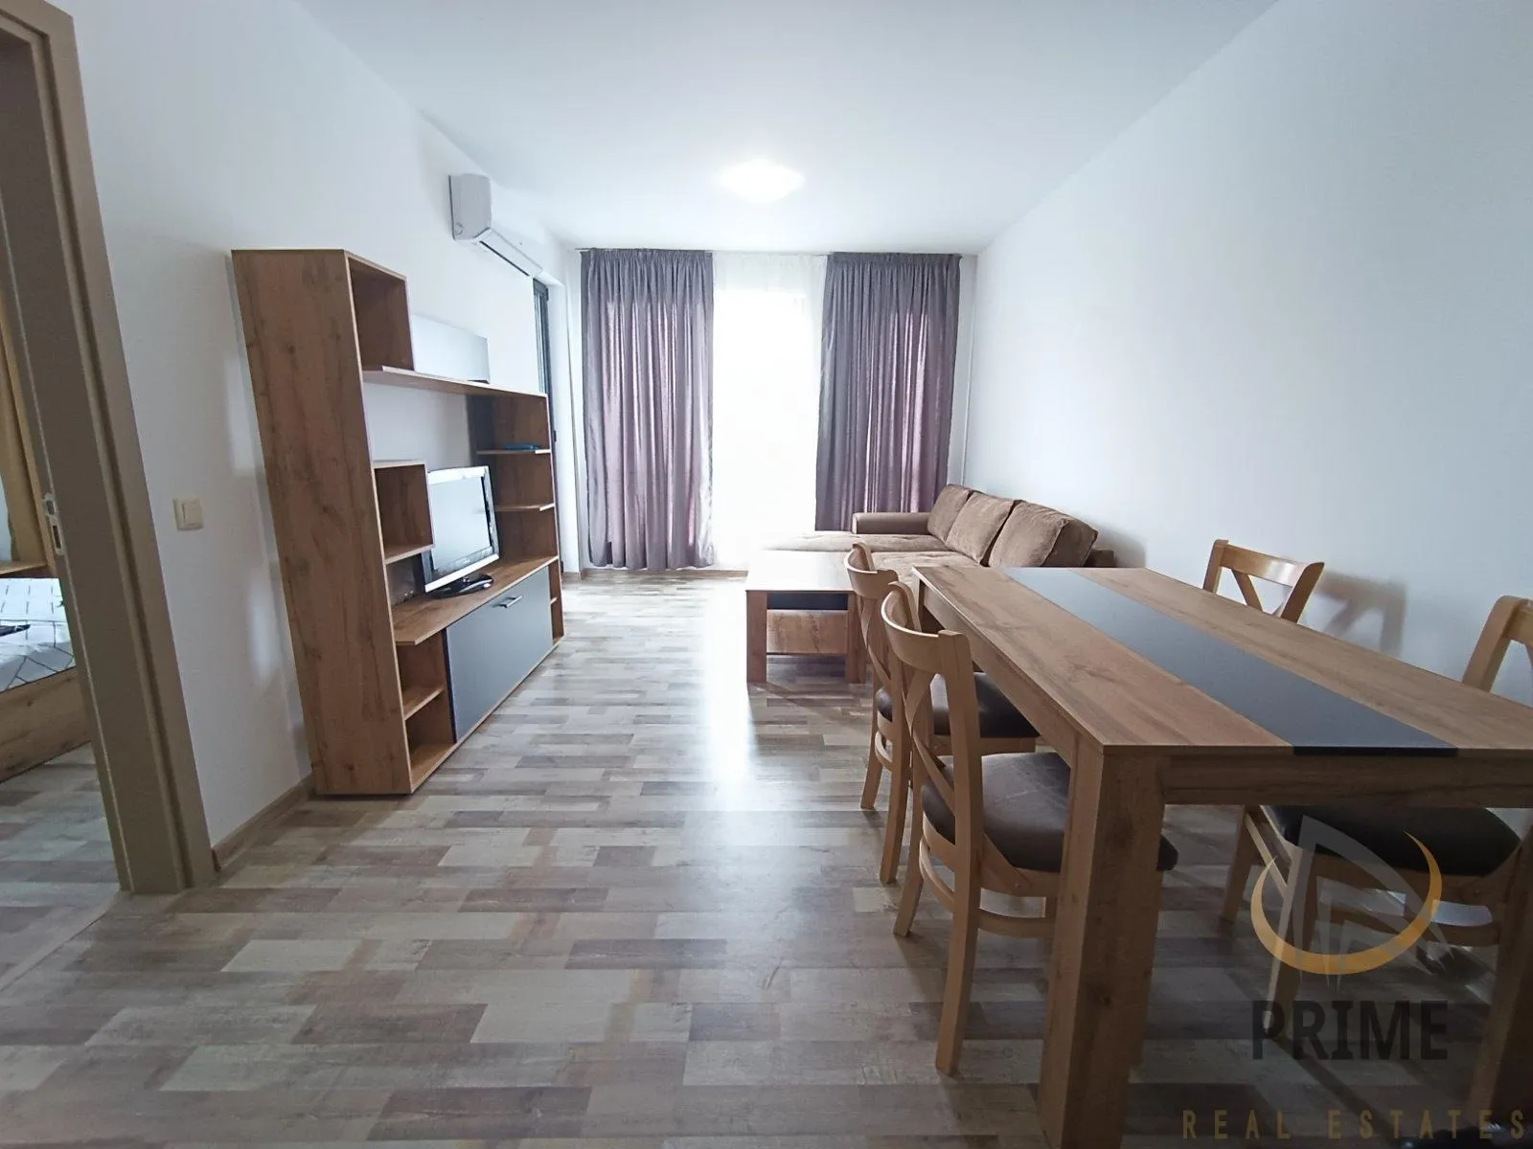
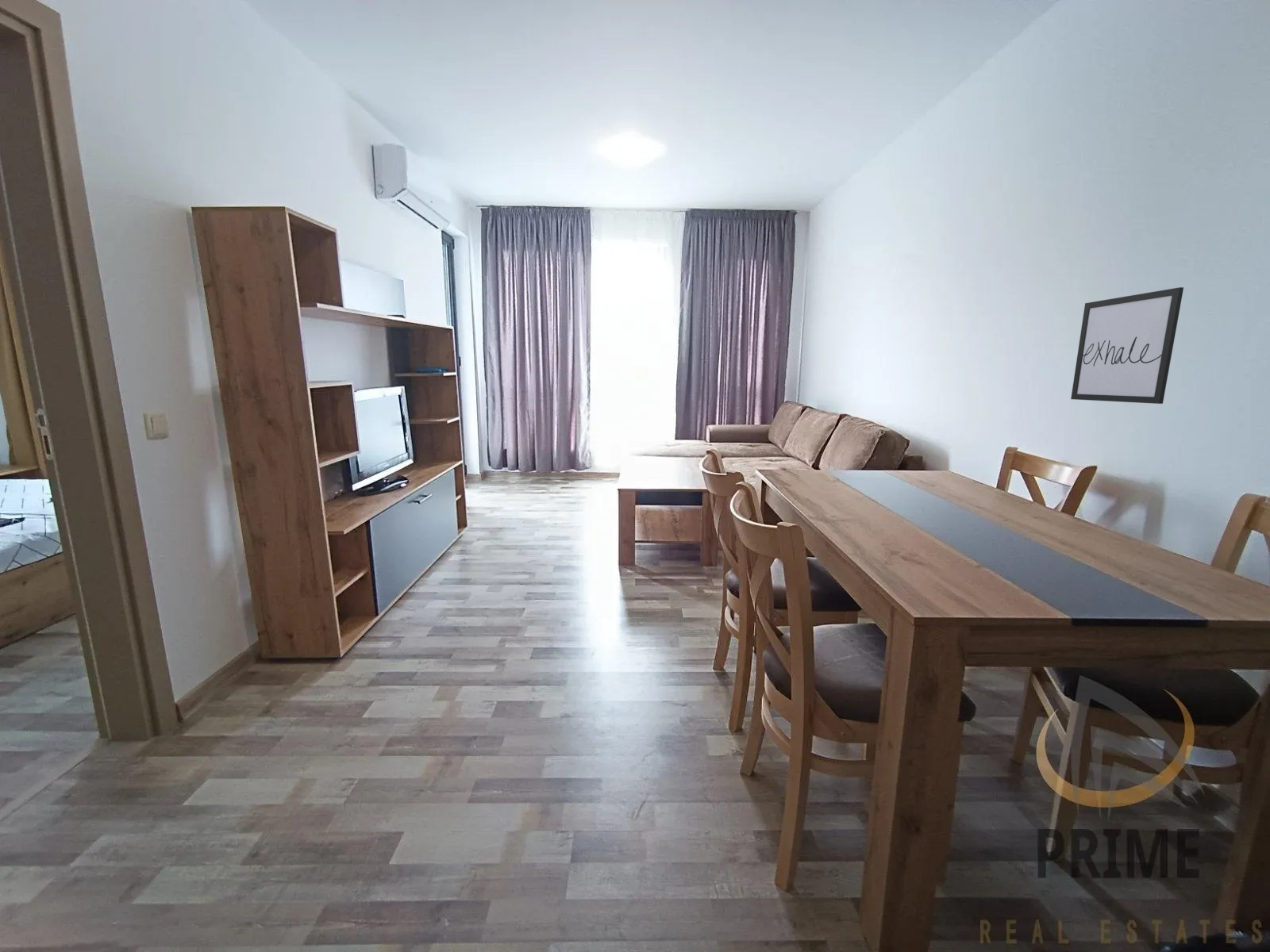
+ wall art (1121, 349)
